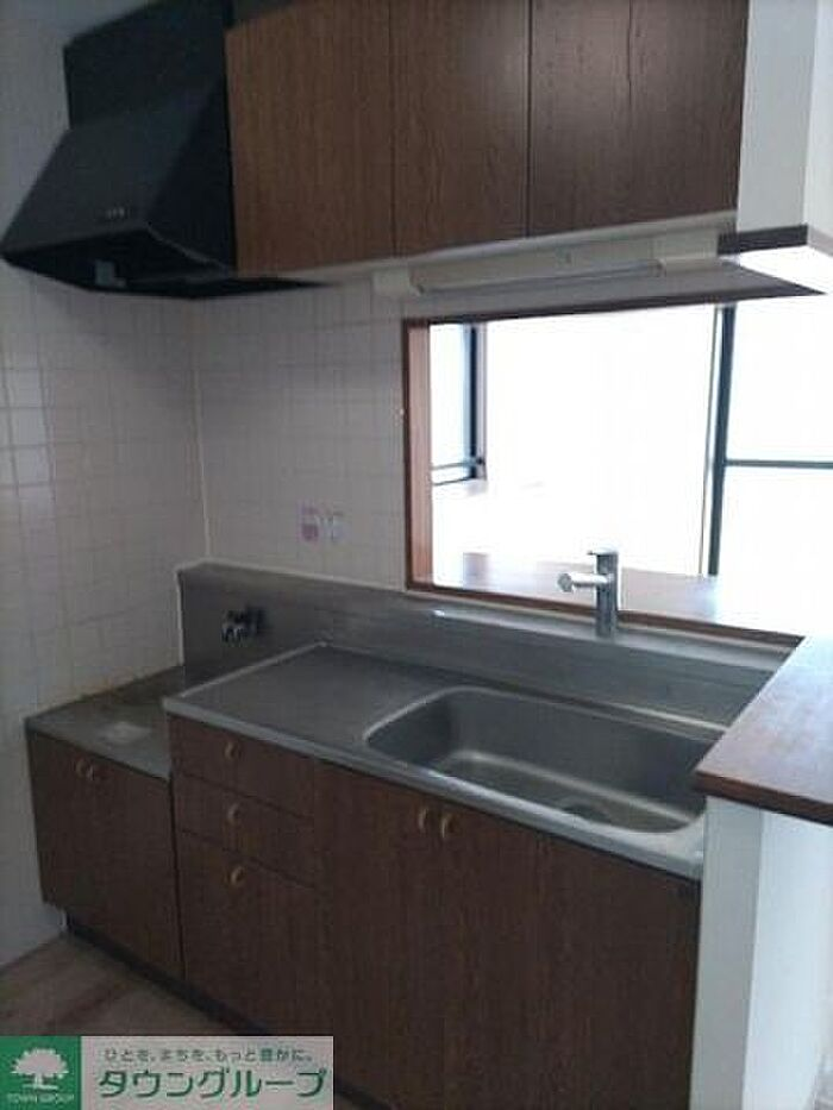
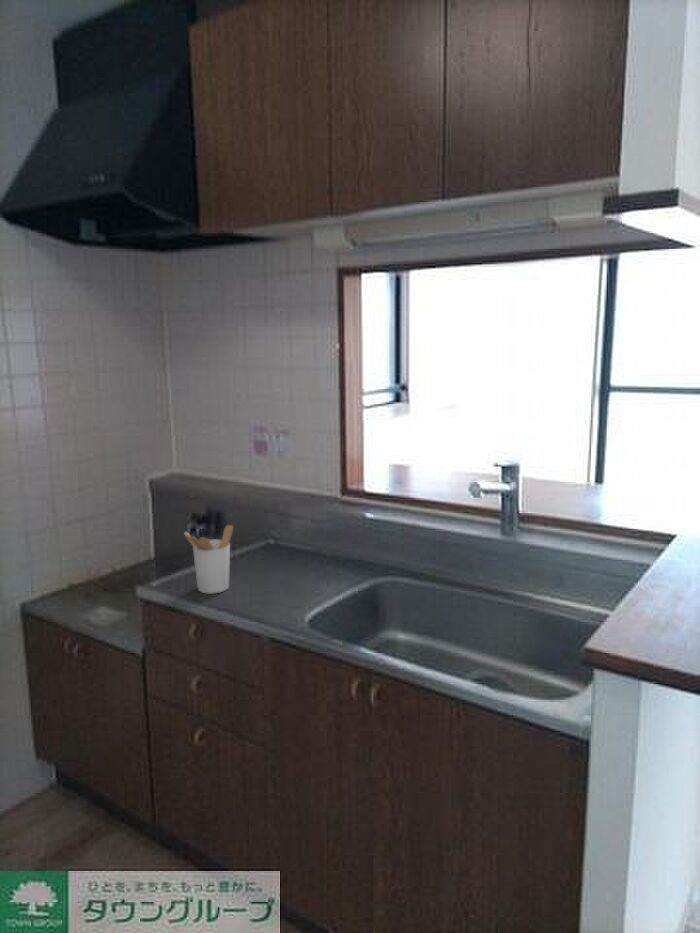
+ utensil holder (207, 558)
